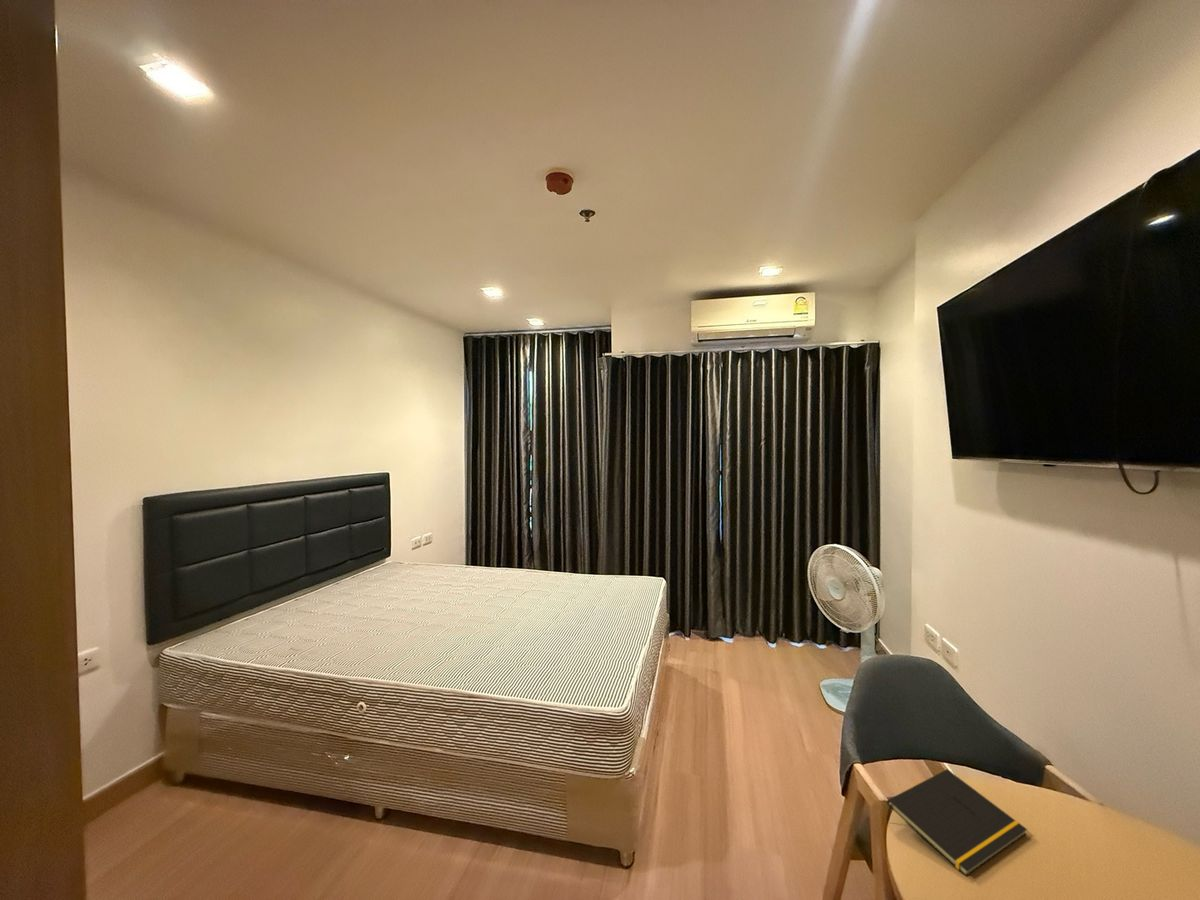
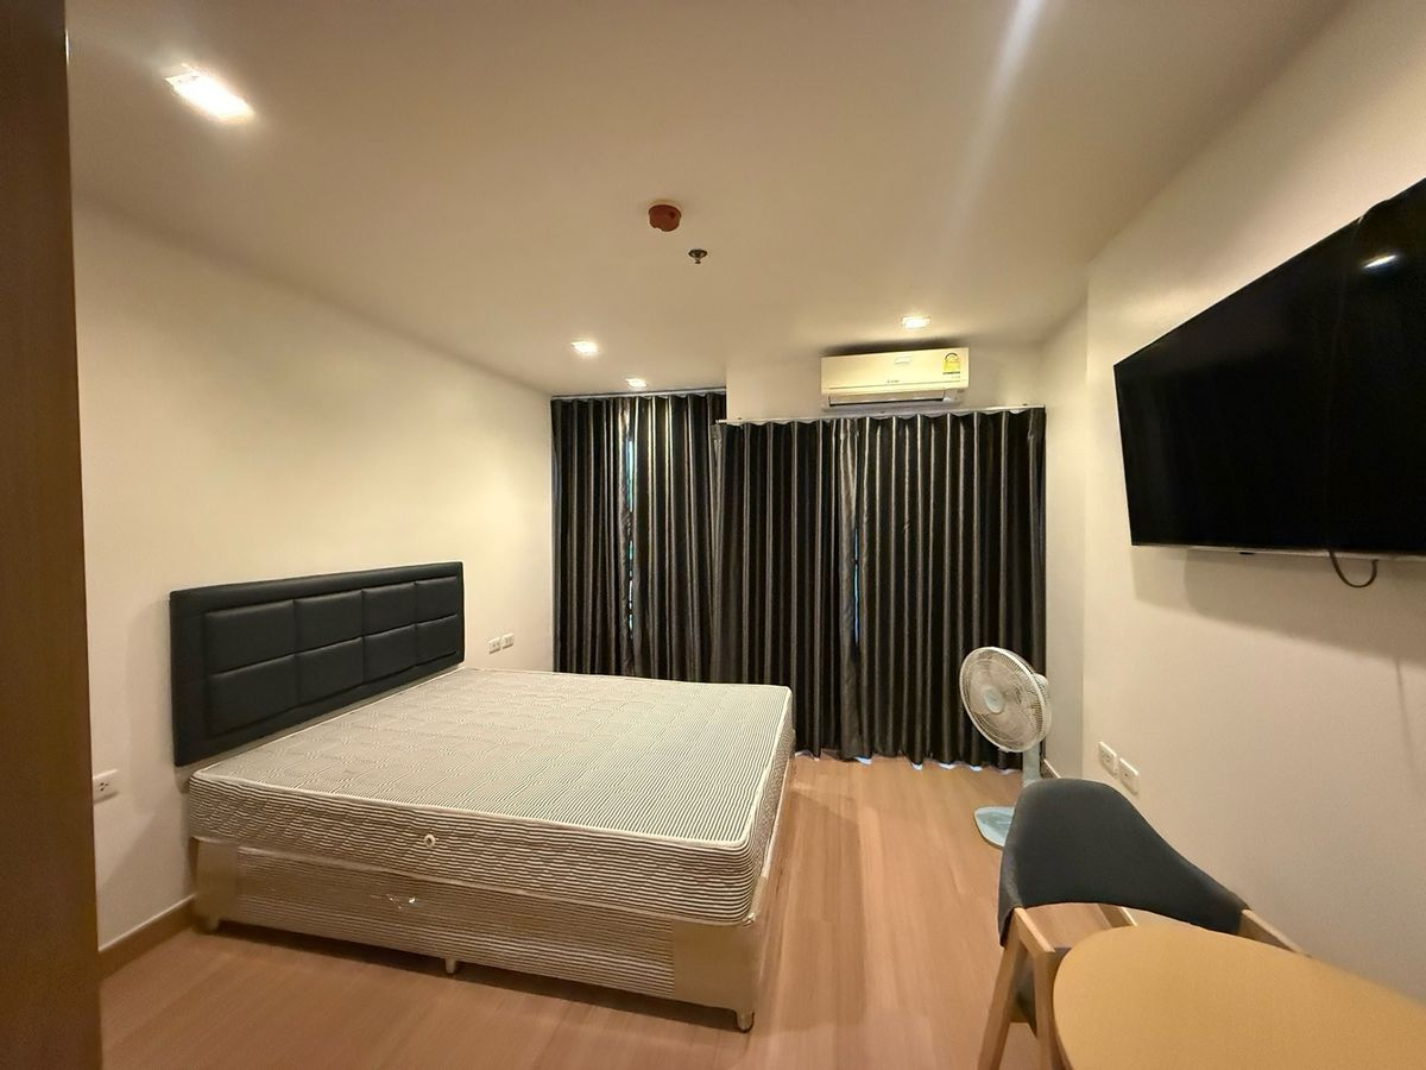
- notepad (955, 816)
